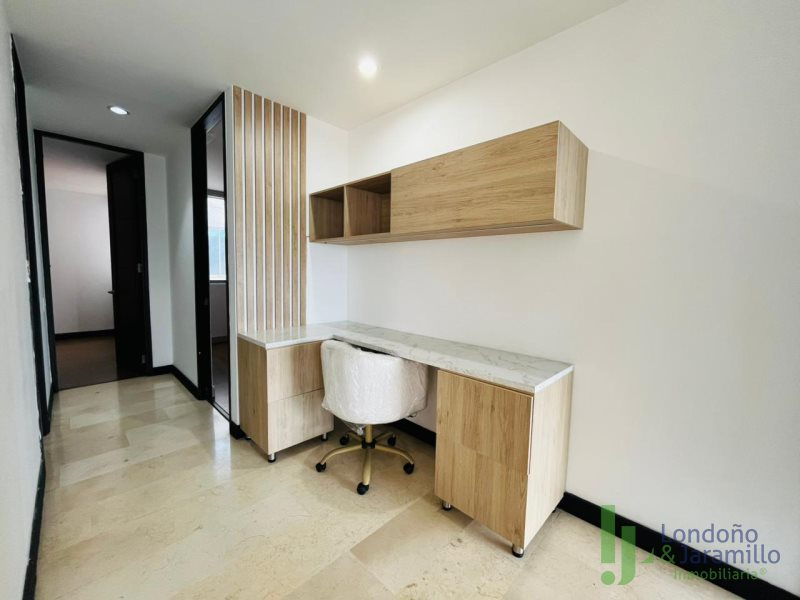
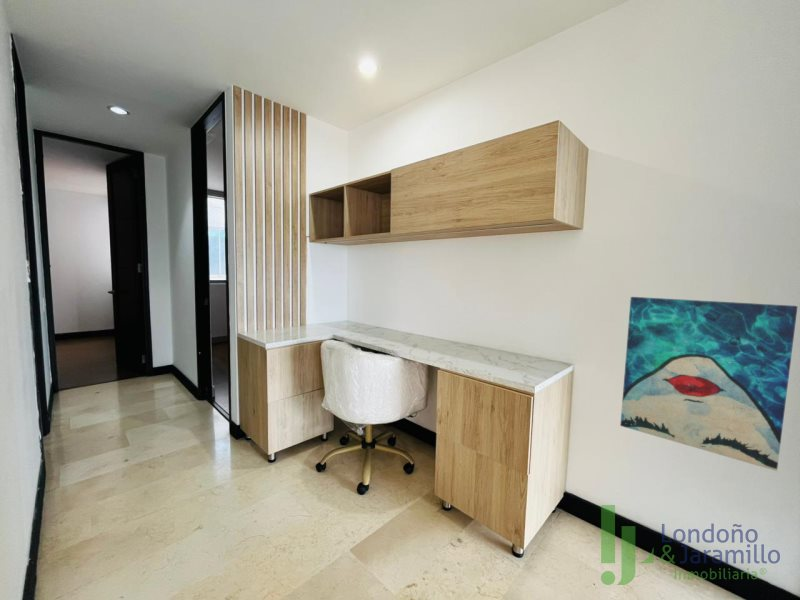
+ wall art (696, 373)
